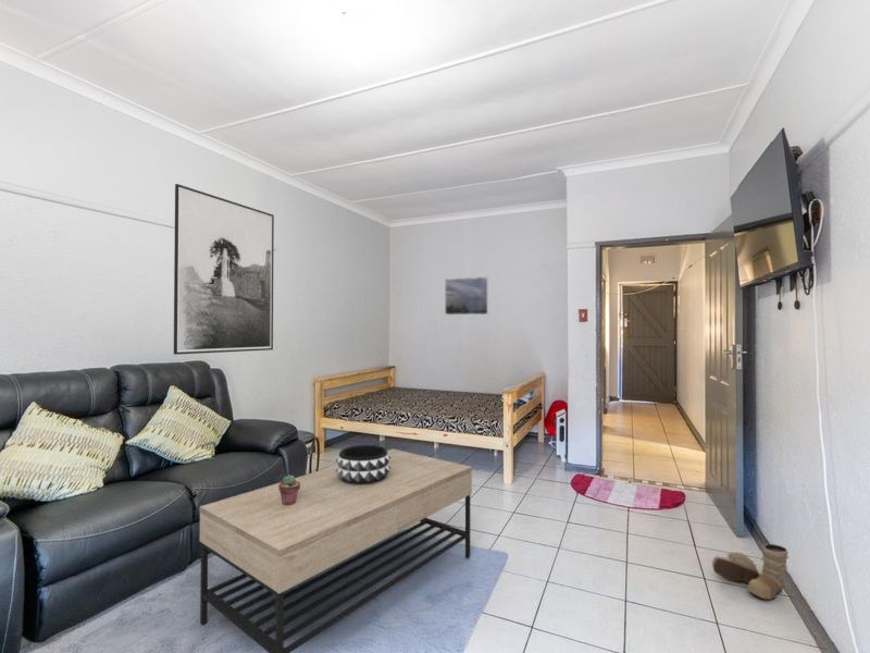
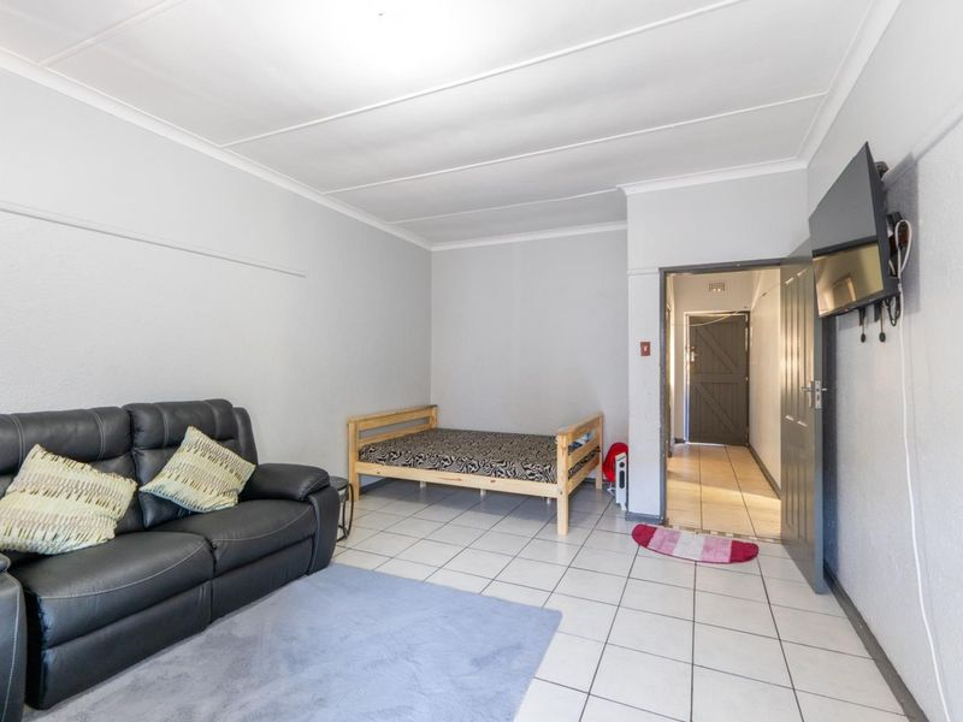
- potted succulent (289, 489)
- decorative bowl (363, 464)
- coffee table (352, 534)
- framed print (229, 275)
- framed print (465, 296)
- boots (748, 560)
